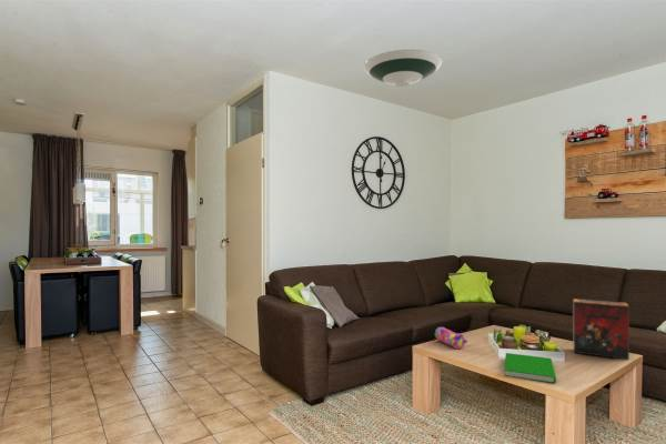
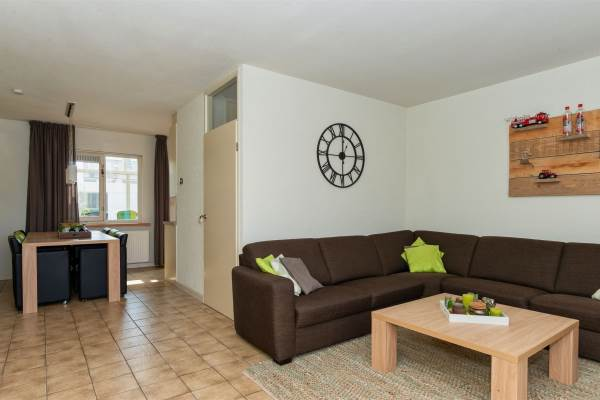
- pencil case (450, 336)
- board game (599, 327)
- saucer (402, 74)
- book (528, 366)
